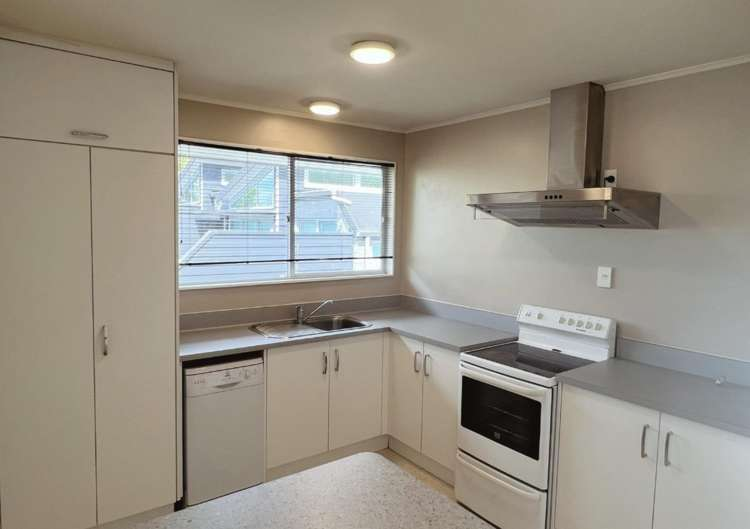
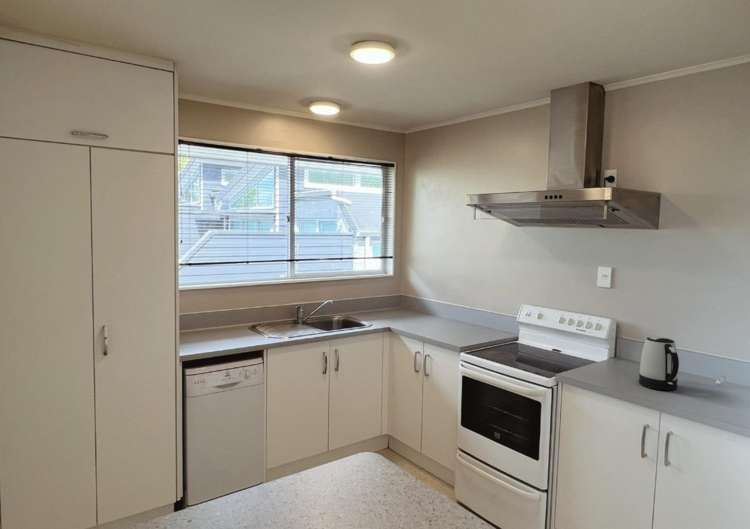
+ kettle (661, 362)
